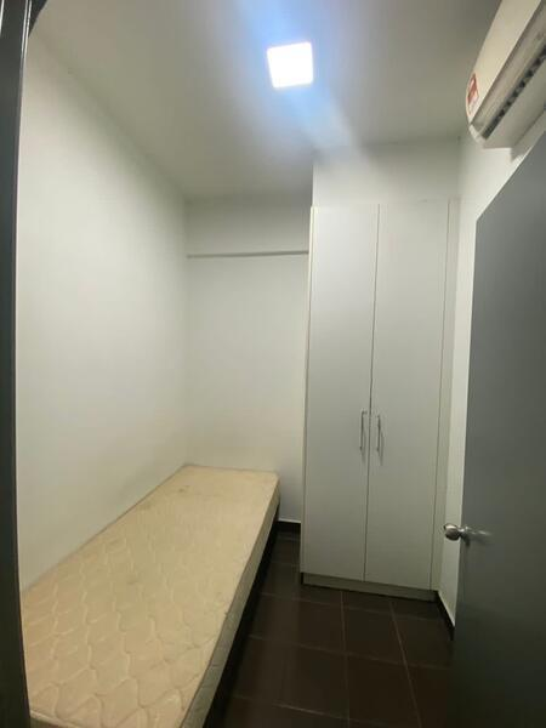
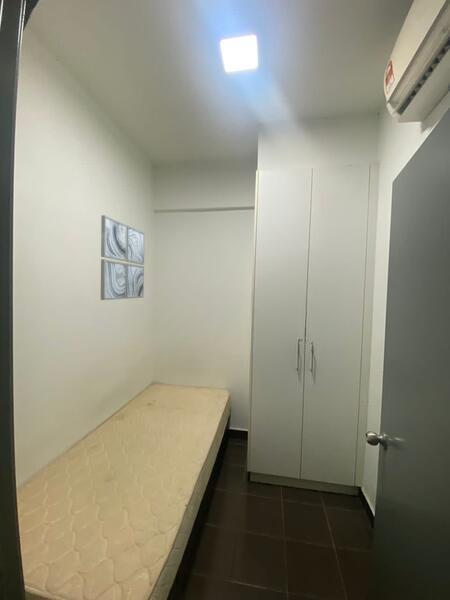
+ wall art (125, 261)
